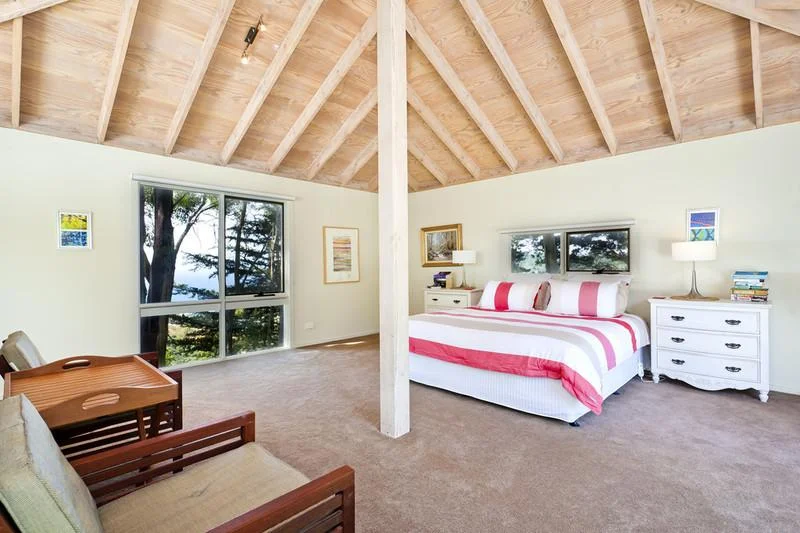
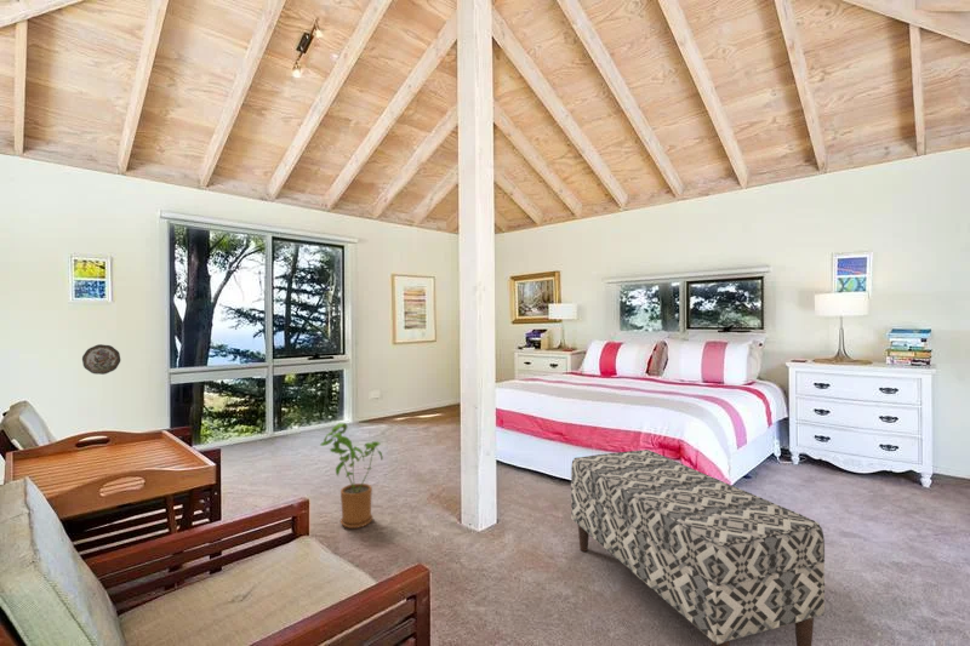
+ house plant (353, 471)
+ decorative plate (101, 359)
+ bench (673, 537)
